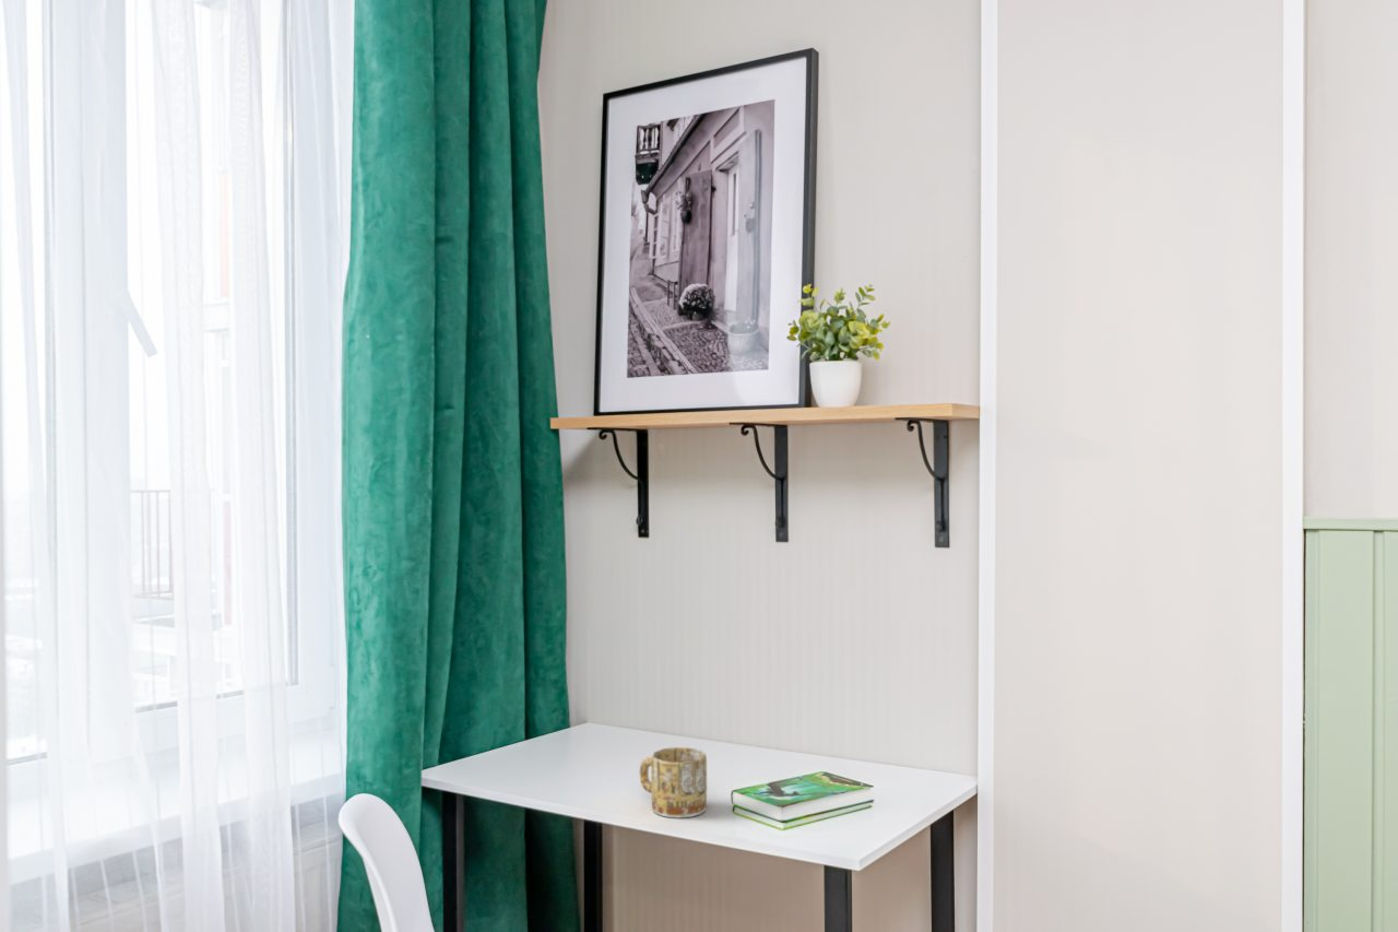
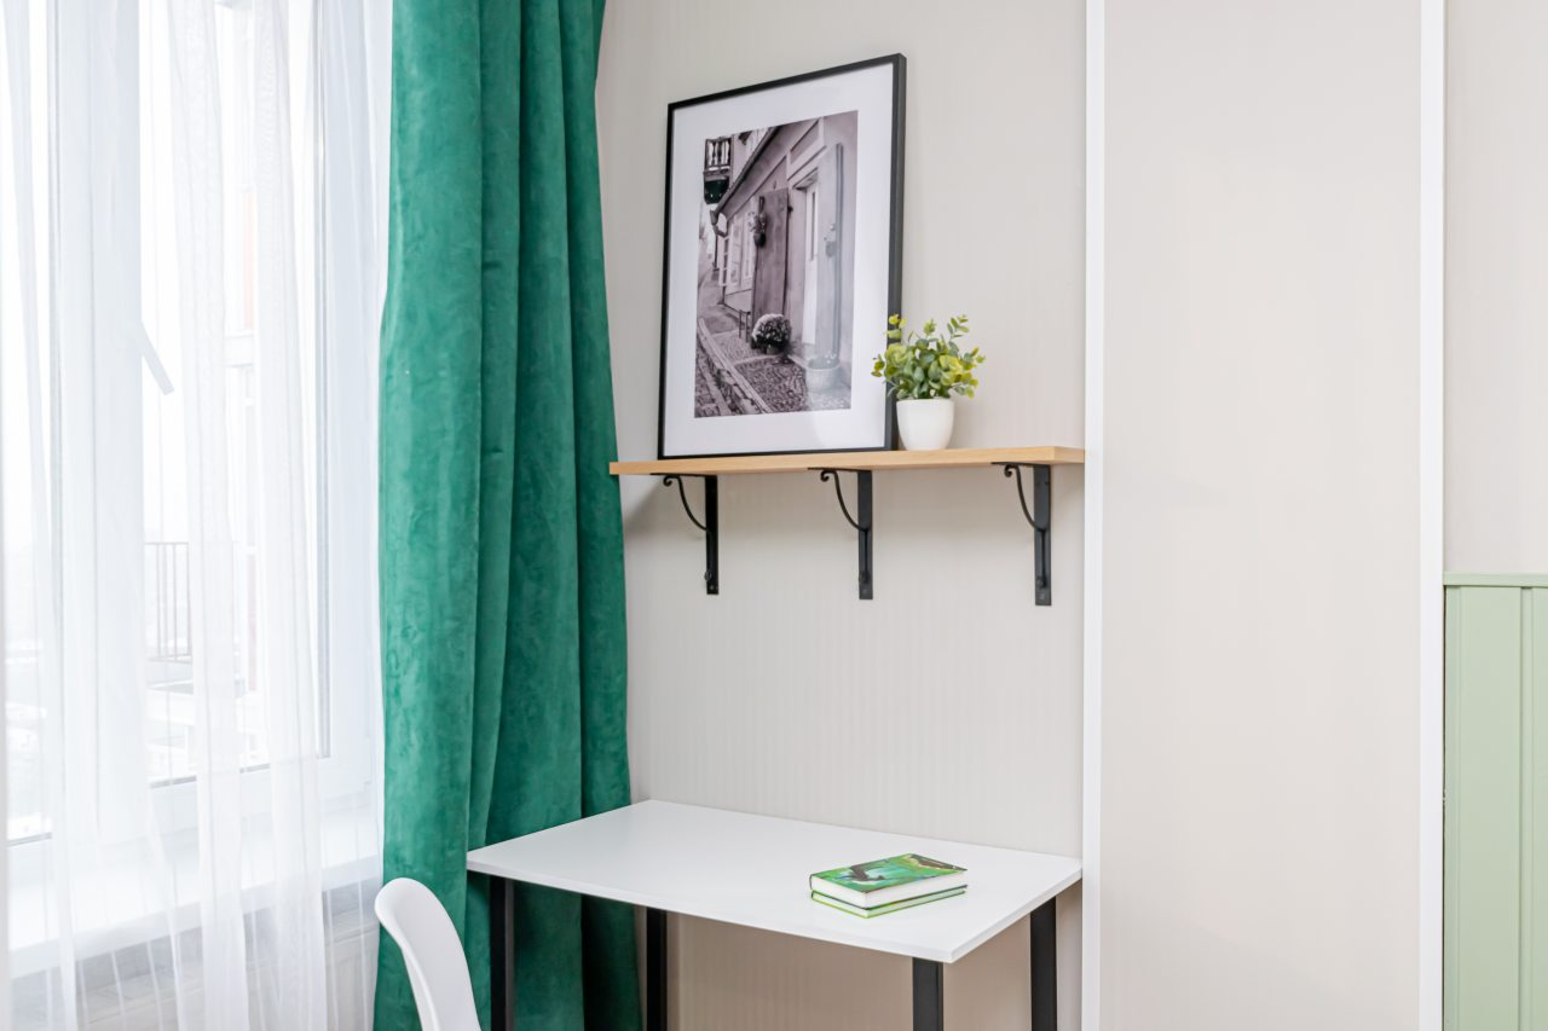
- mug (670, 780)
